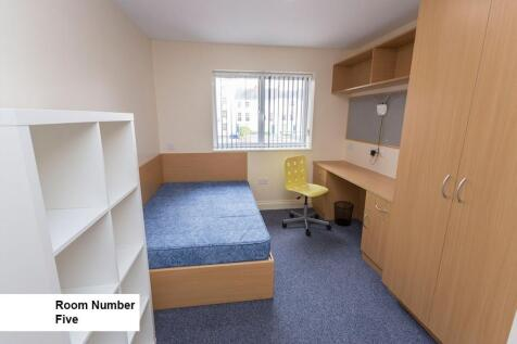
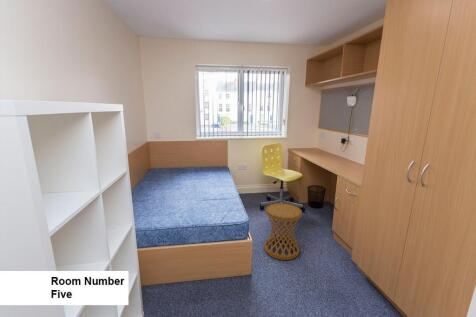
+ side table (282, 230)
